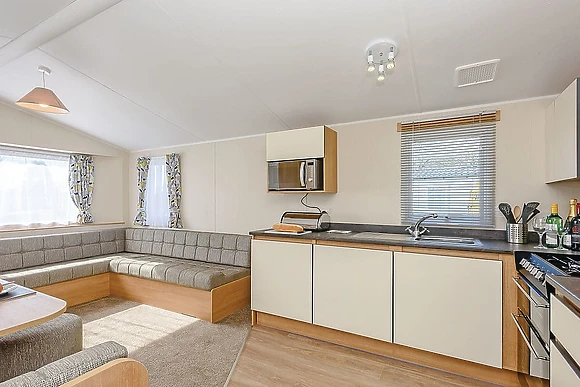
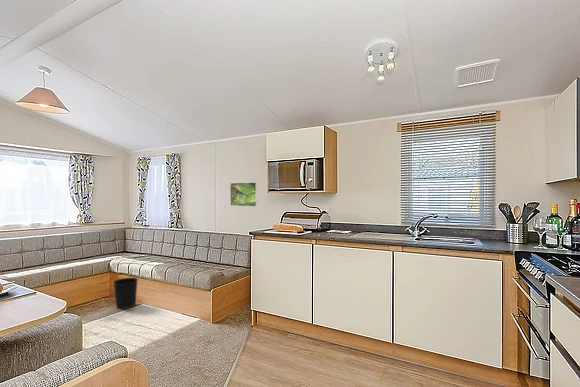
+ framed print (243, 194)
+ wastebasket (125, 293)
